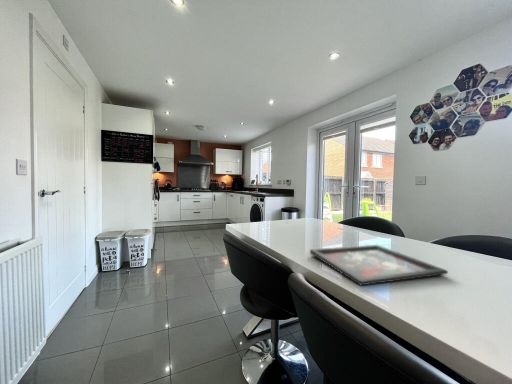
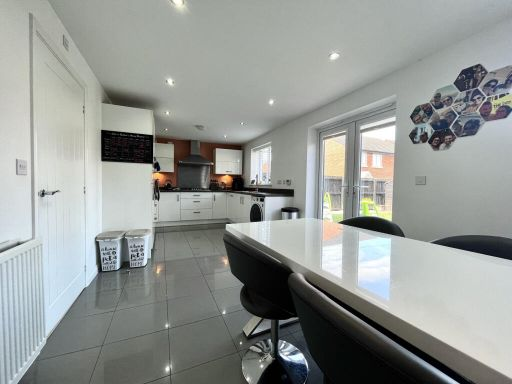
- decorative tray (370, 260)
